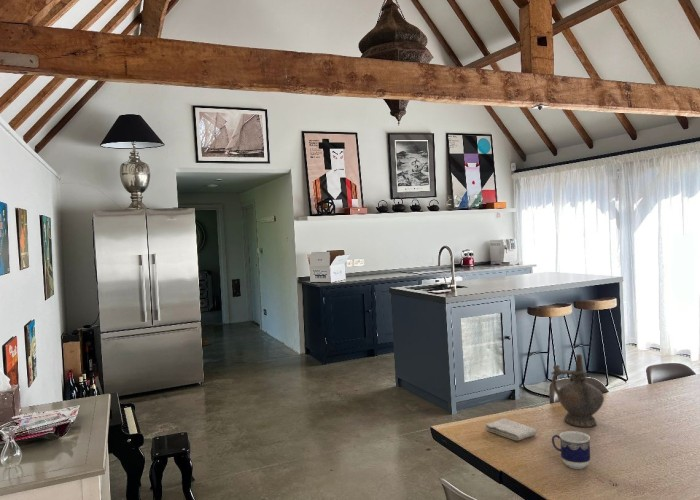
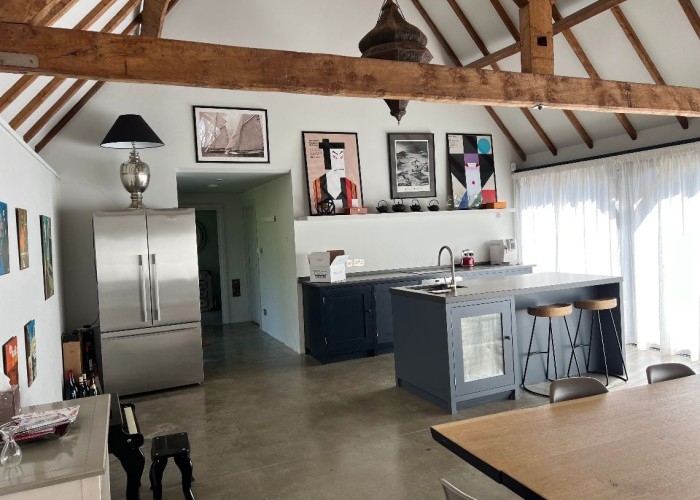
- ceremonial vessel (576, 388)
- washcloth (510, 428)
- cup (570, 449)
